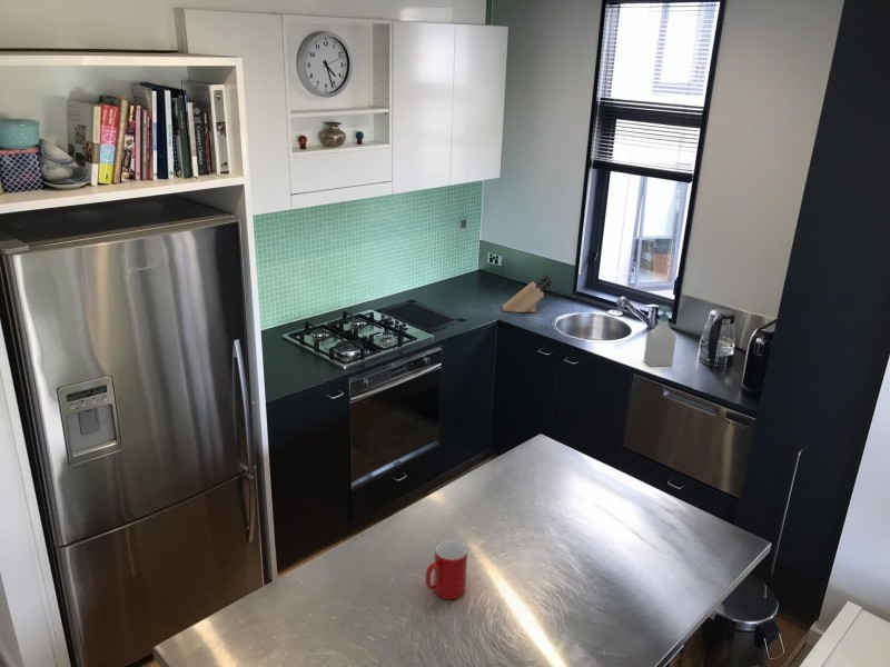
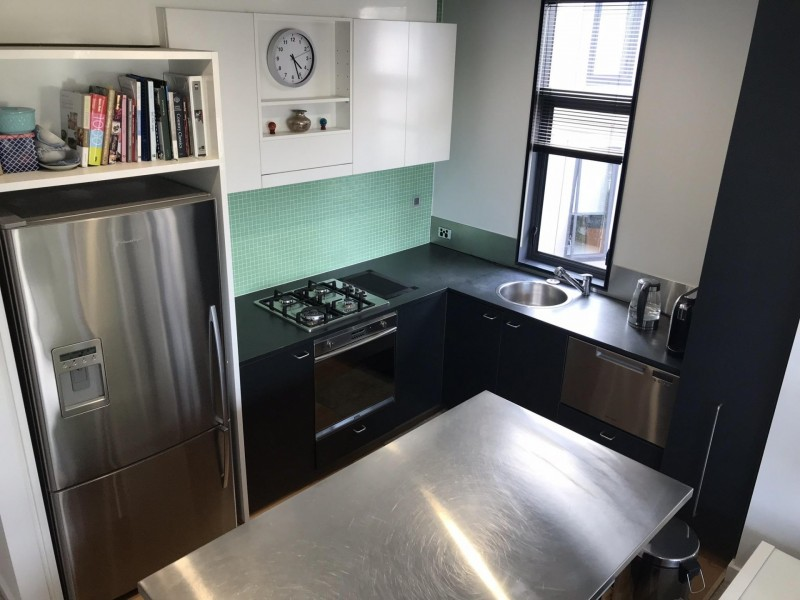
- soap bottle (660, 334)
- cup (444, 571)
- knife block (526, 291)
